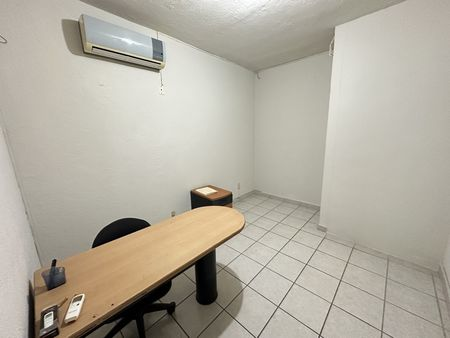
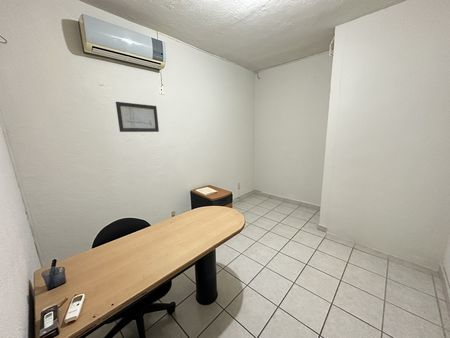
+ wall art (139, 118)
